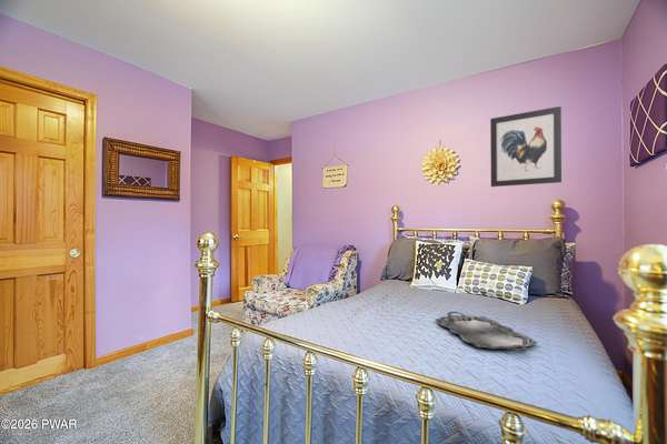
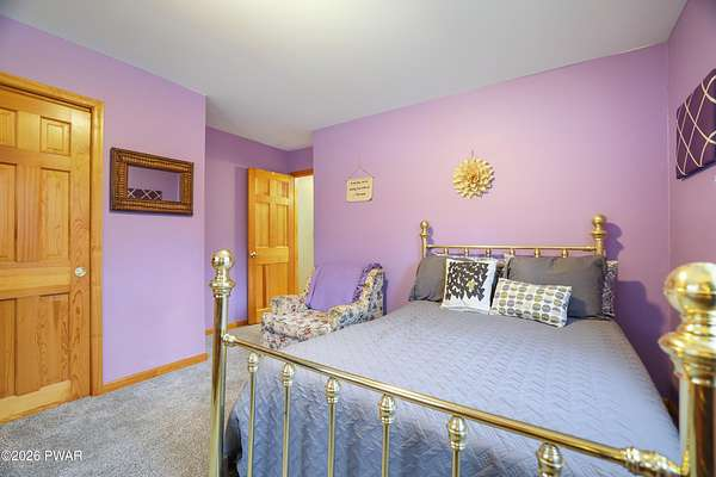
- serving tray (480, 330)
- wall art (524, 149)
